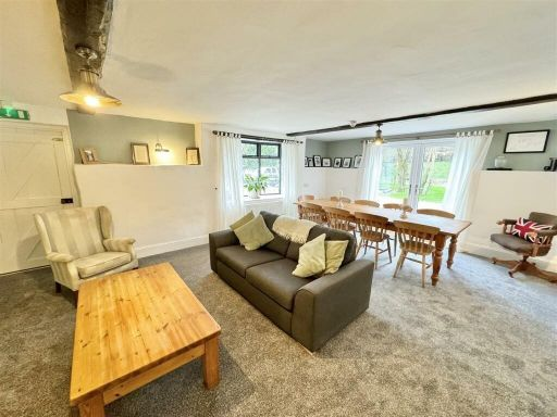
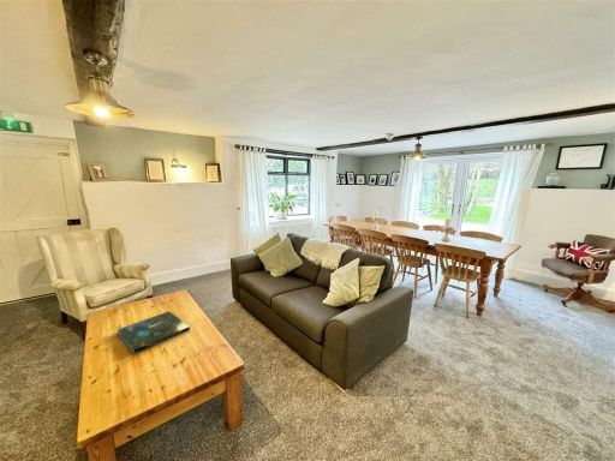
+ board game (154, 328)
